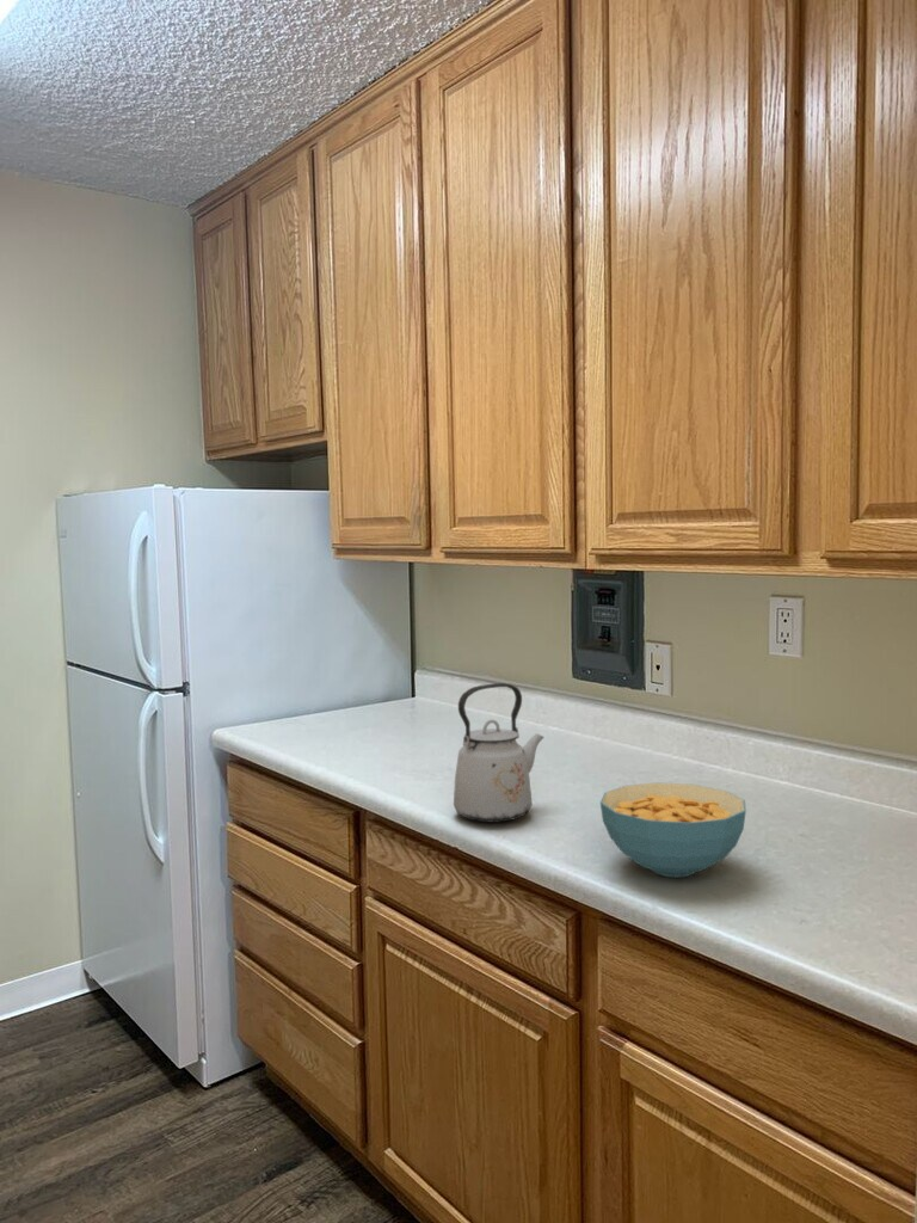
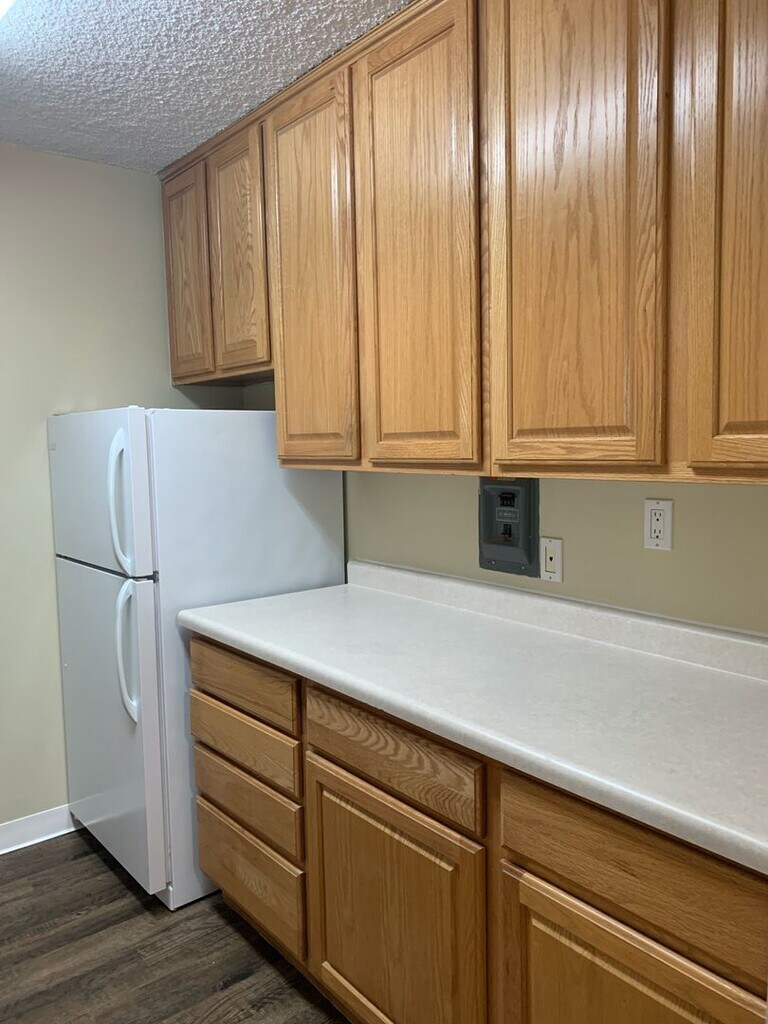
- cereal bowl (672, 835)
- kettle (503, 748)
